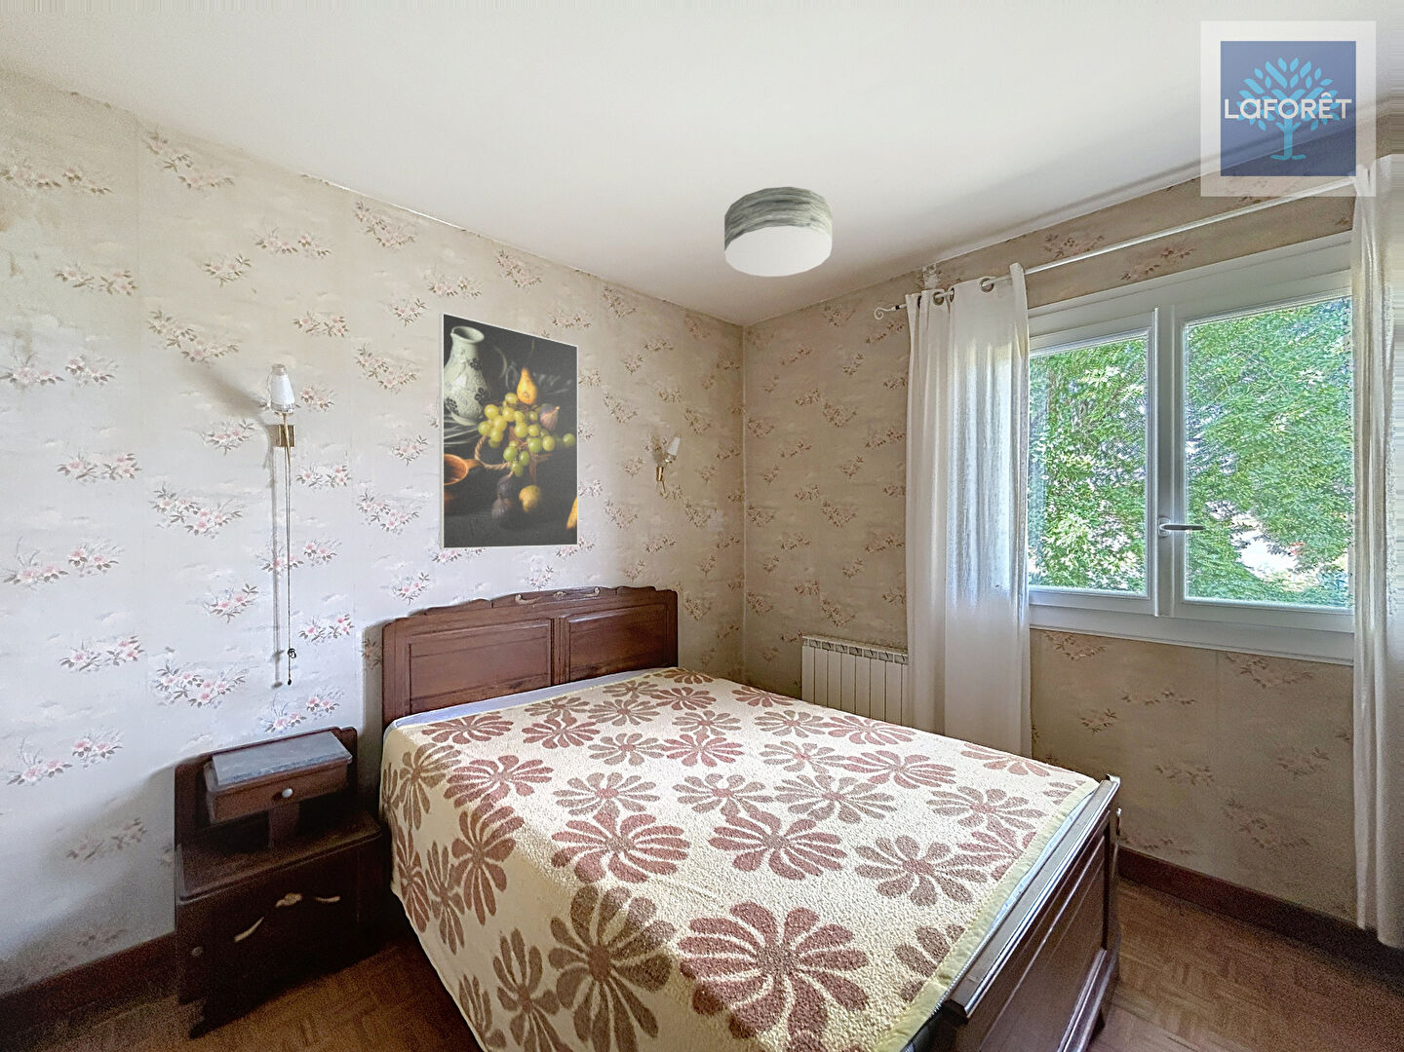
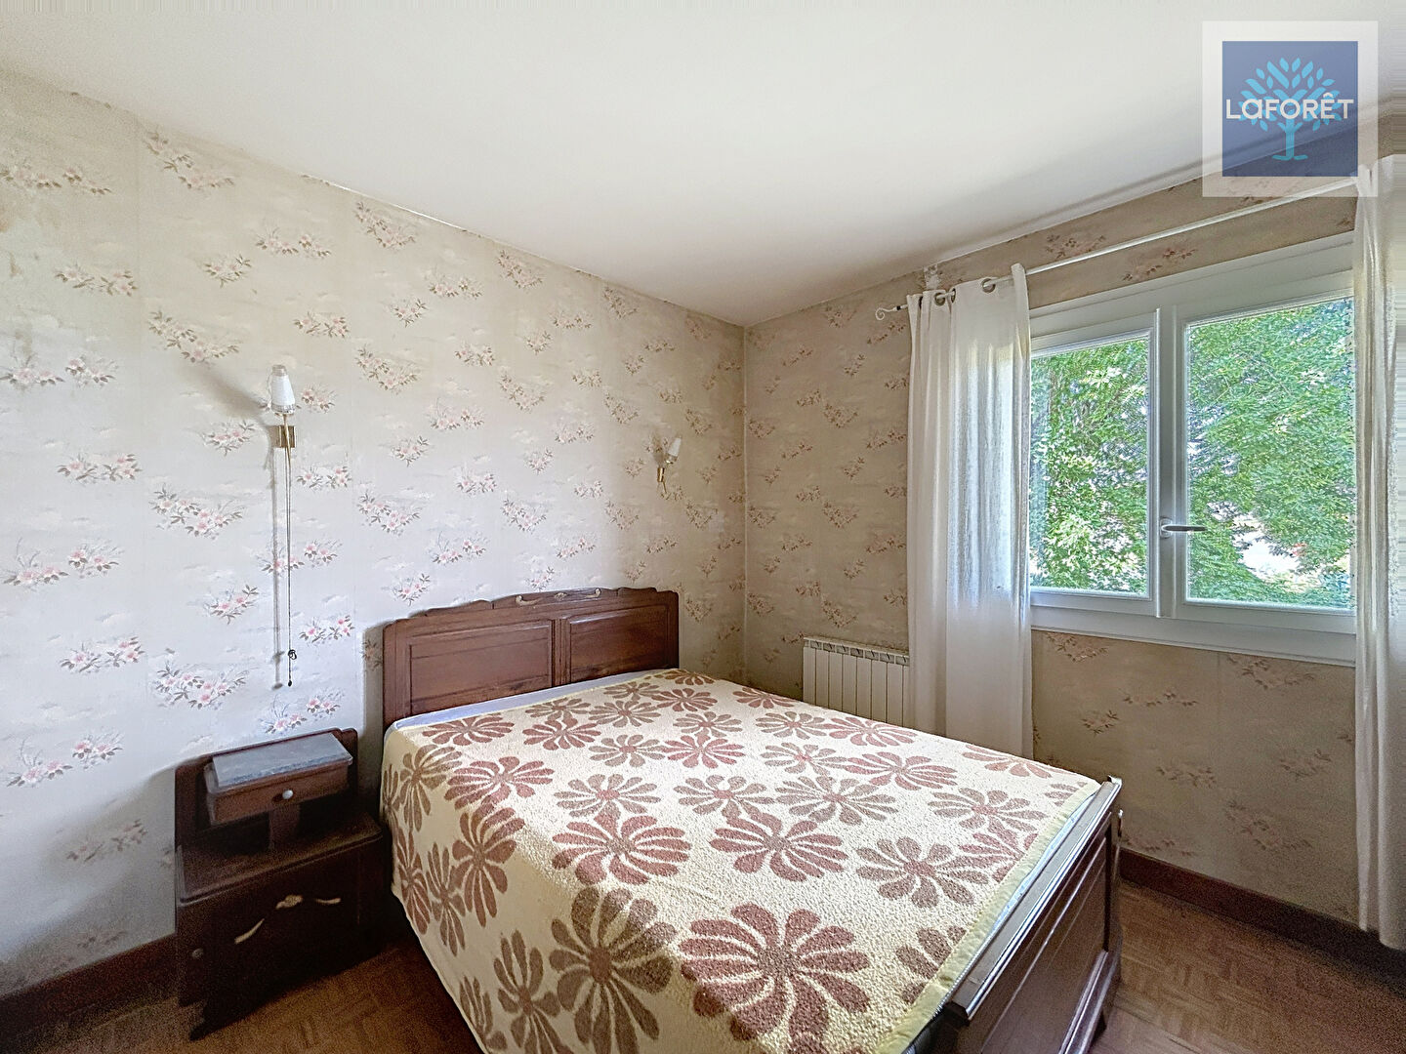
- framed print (514, 439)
- ceiling light (777, 235)
